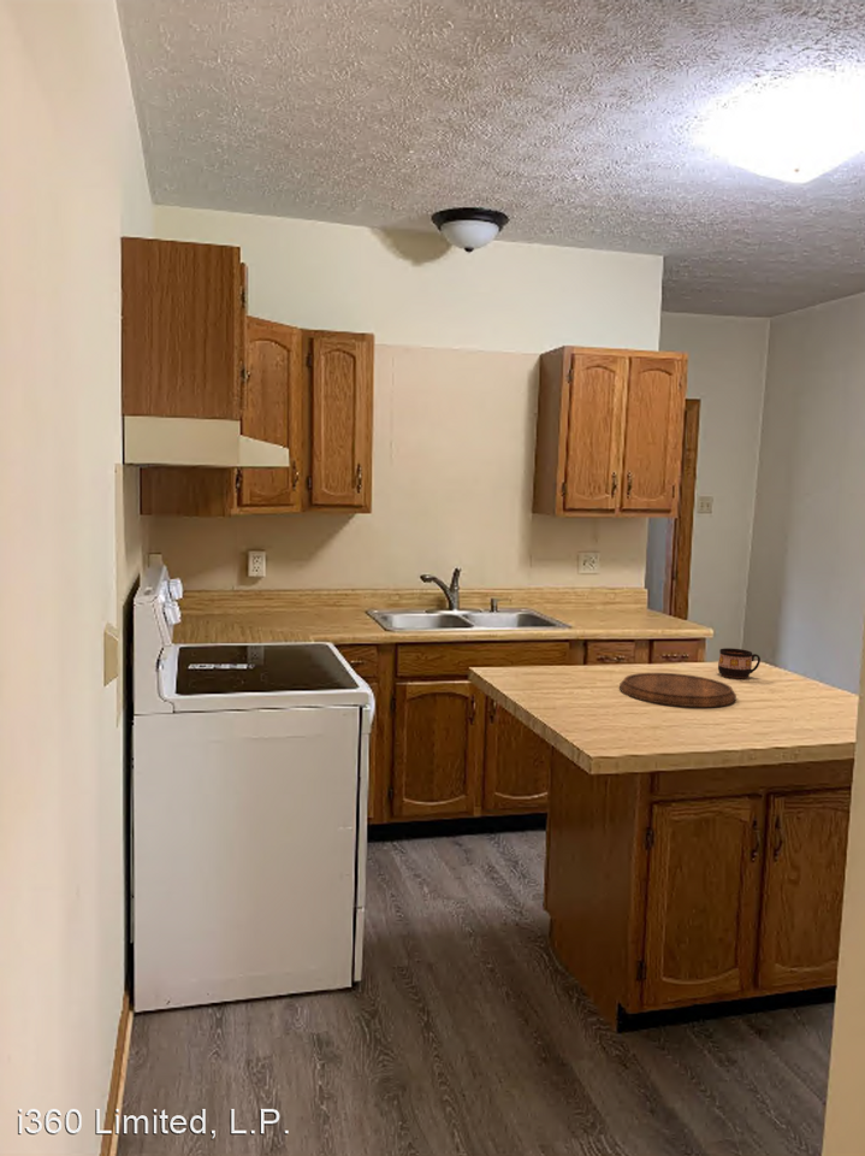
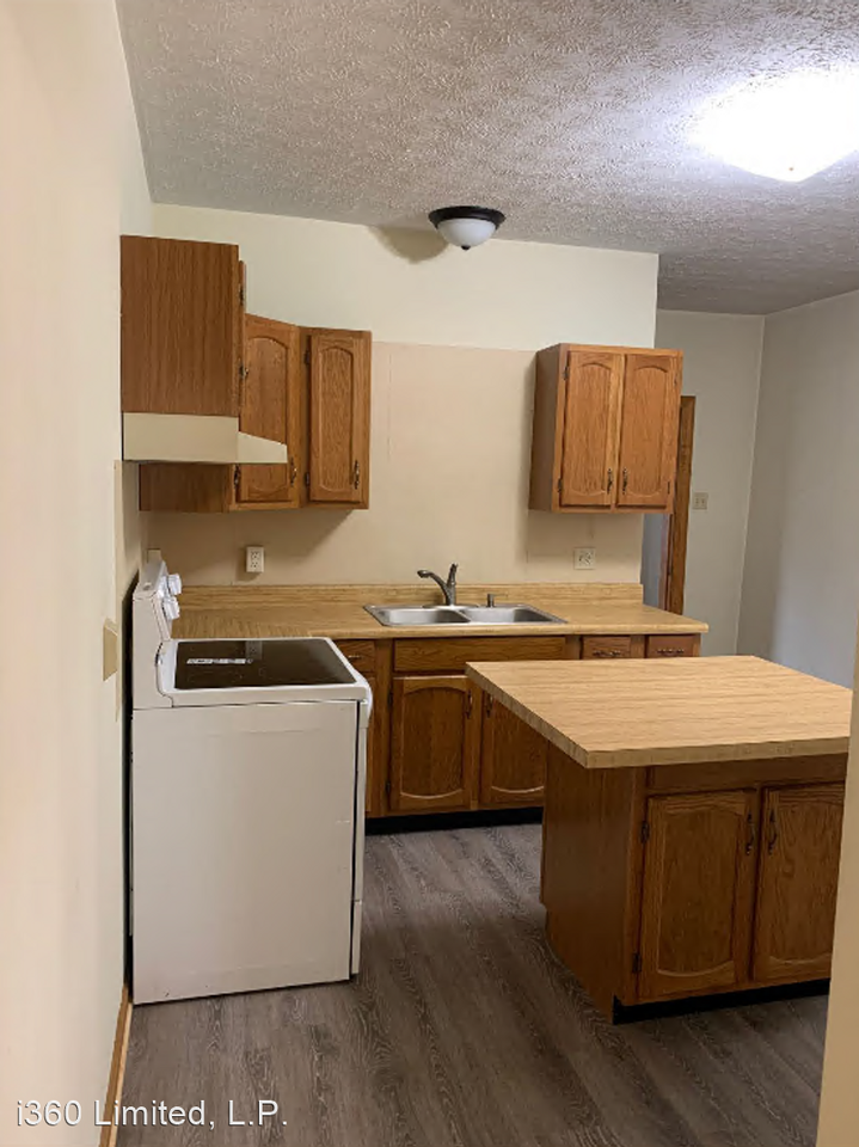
- cup (736, 663)
- cutting board (676, 688)
